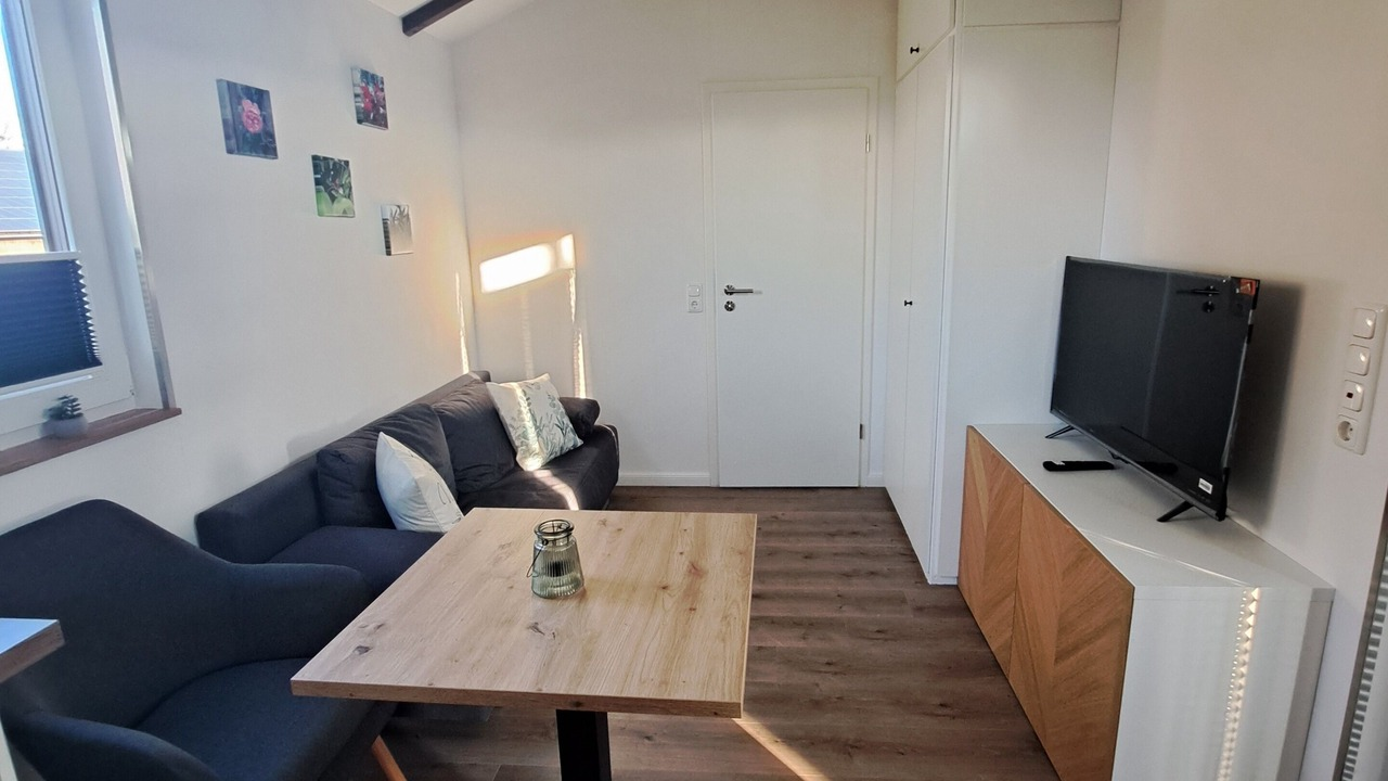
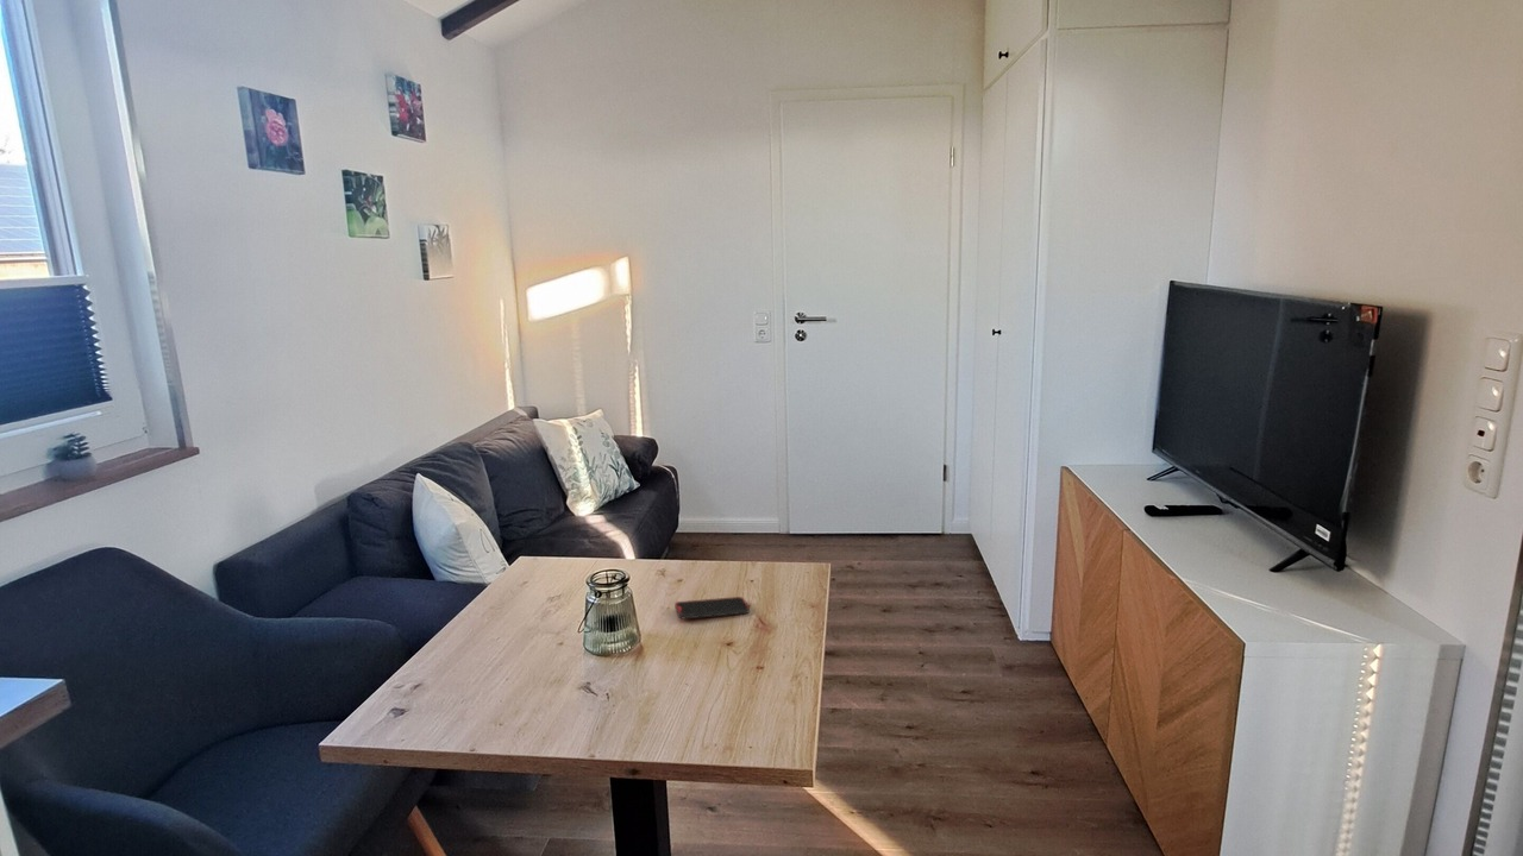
+ smartphone (712, 608)
